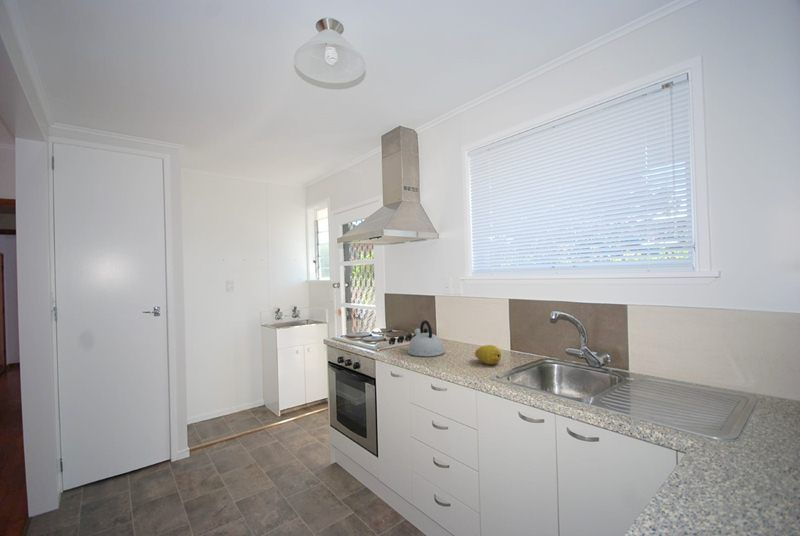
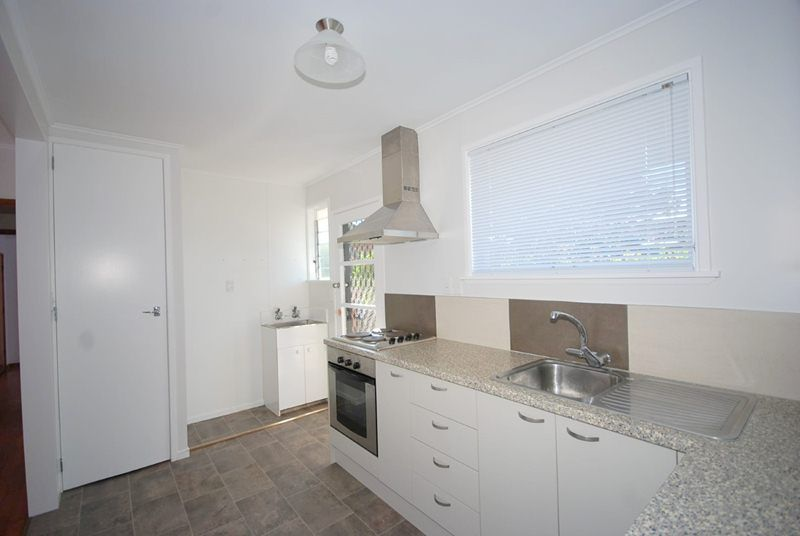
- kettle (424, 336)
- fruit (487, 353)
